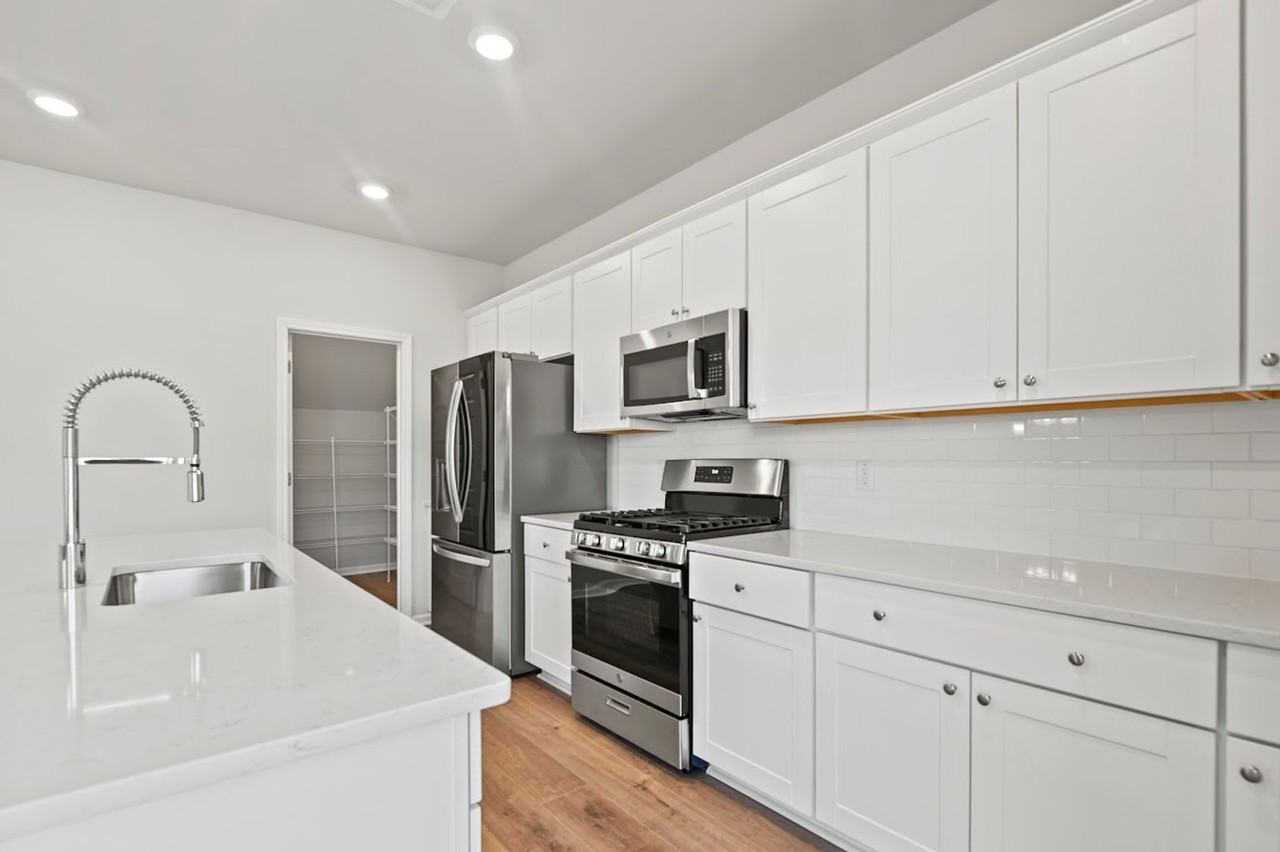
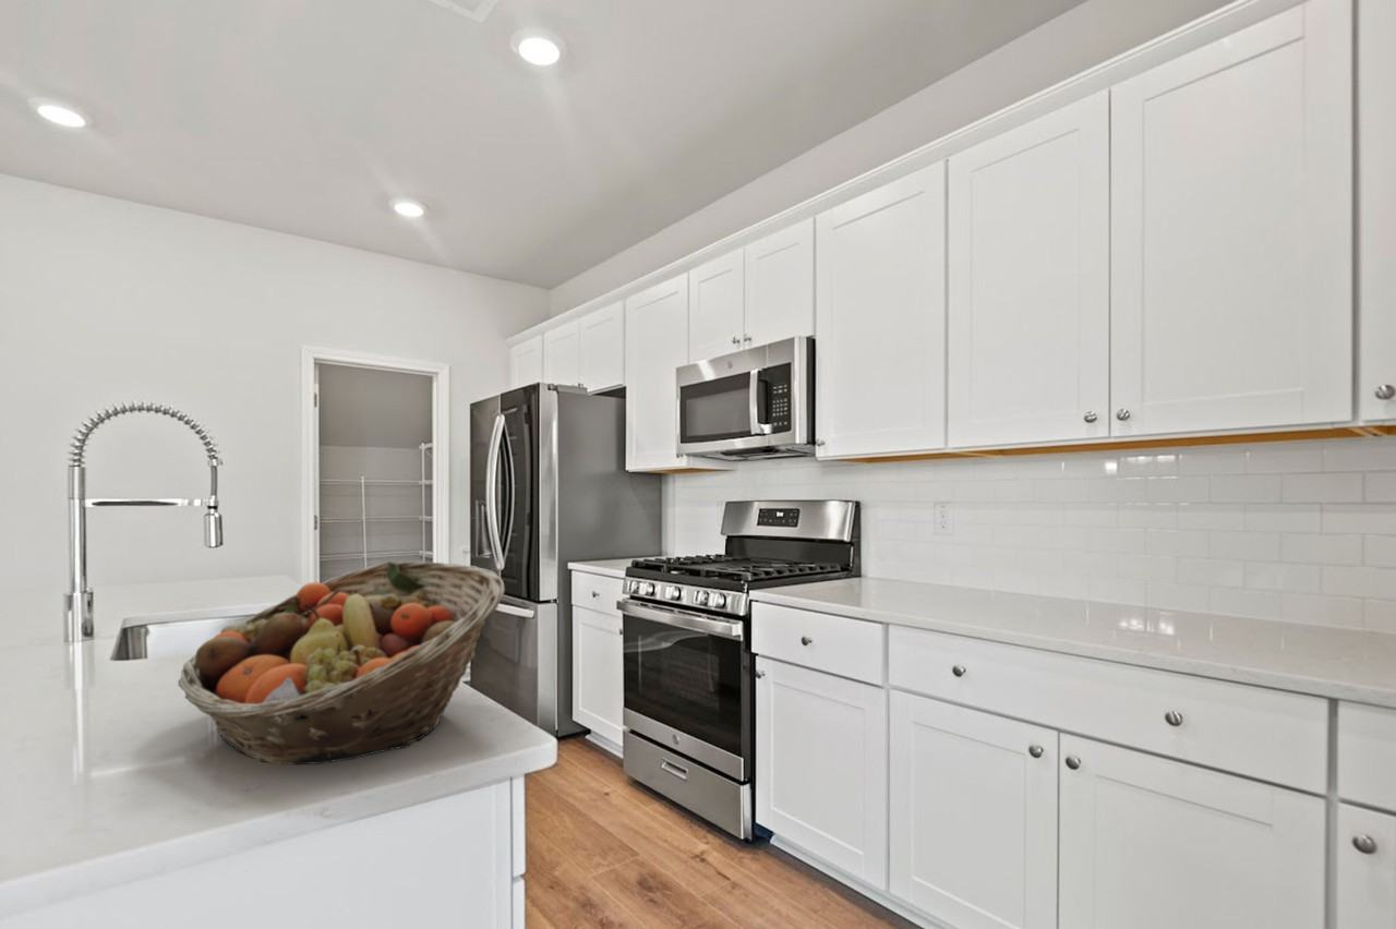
+ fruit basket (351, 648)
